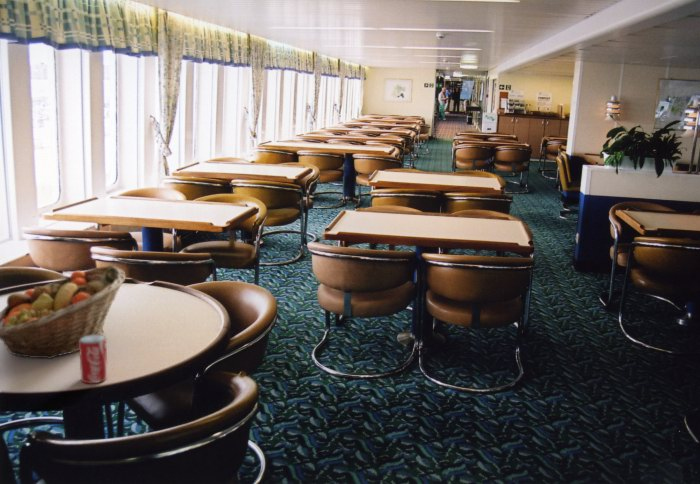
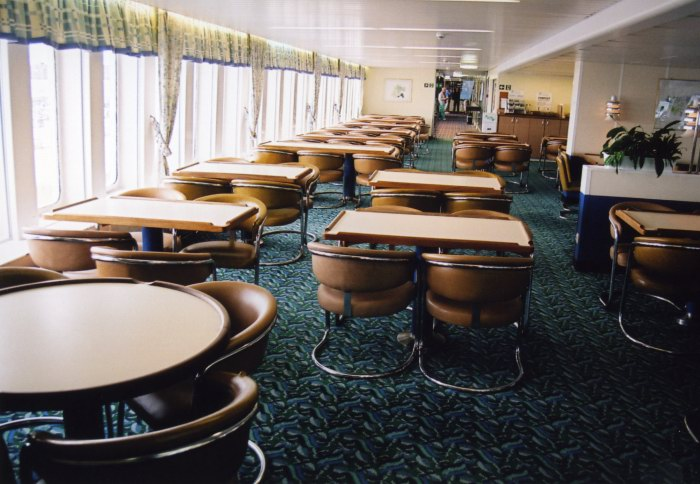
- fruit basket (61, 307)
- beverage can (93, 358)
